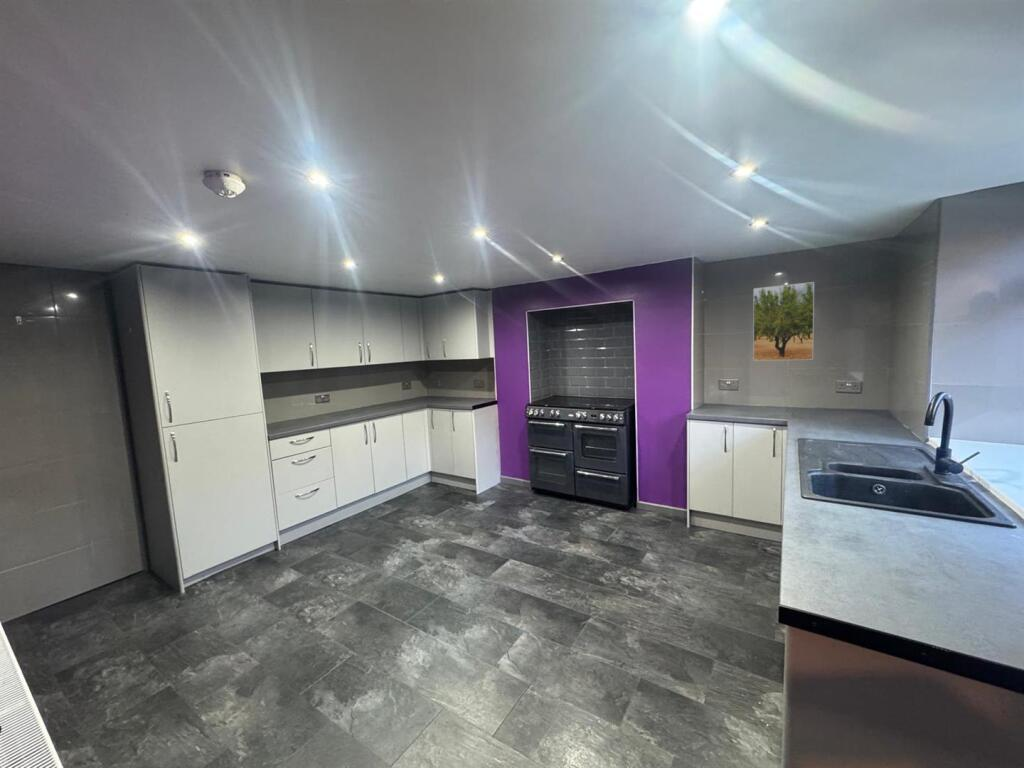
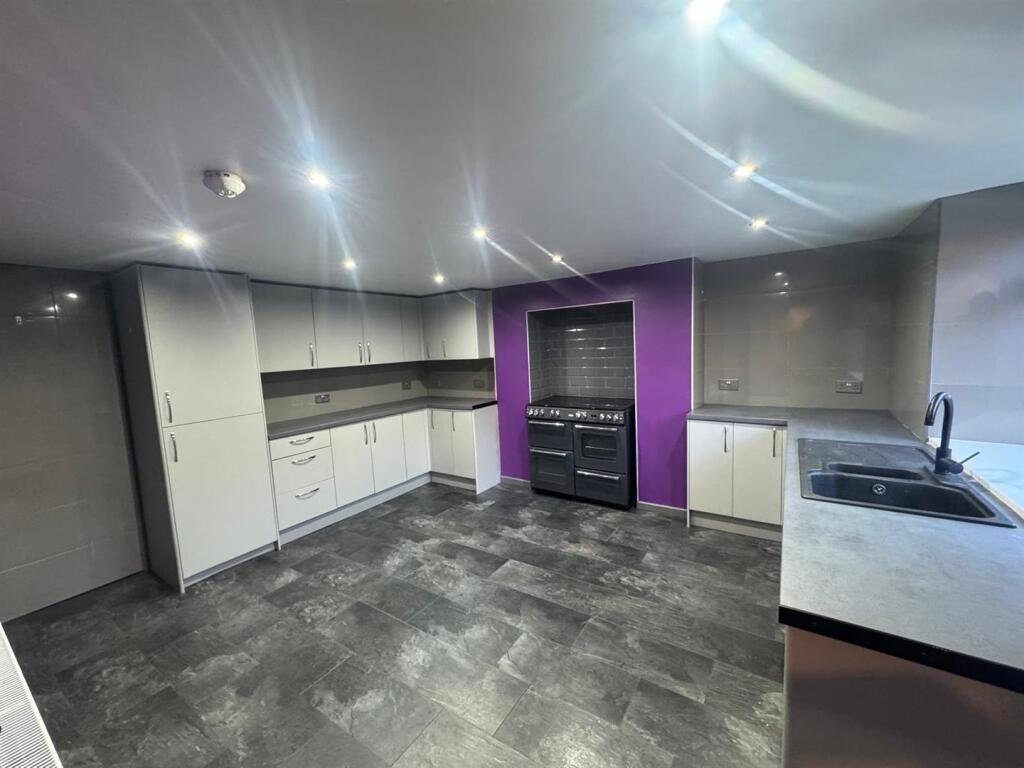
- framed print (782, 323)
